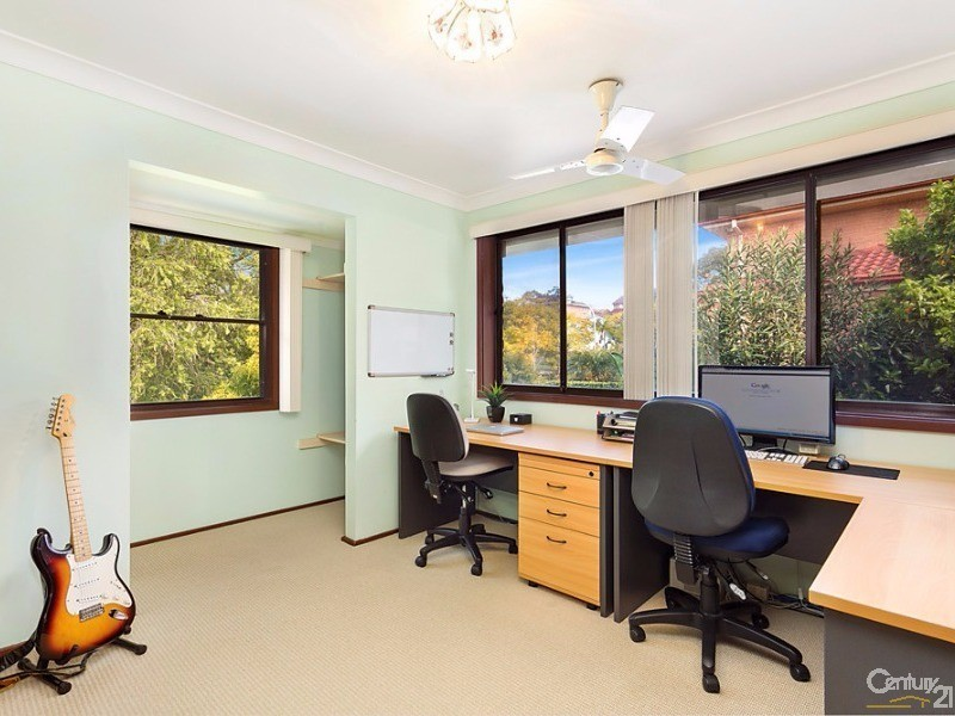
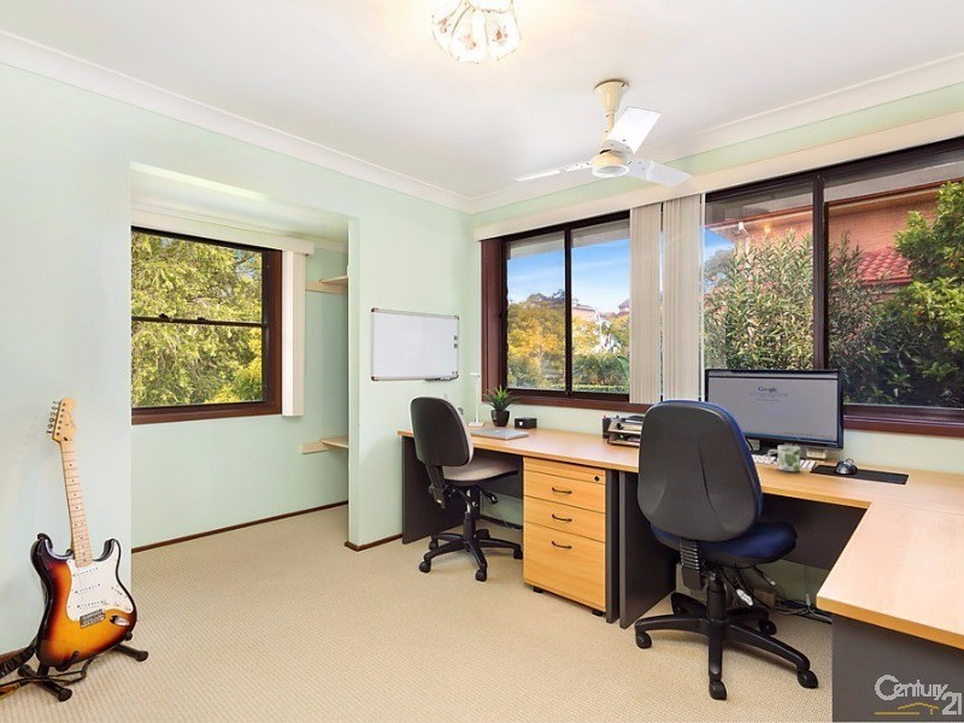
+ mug (783, 457)
